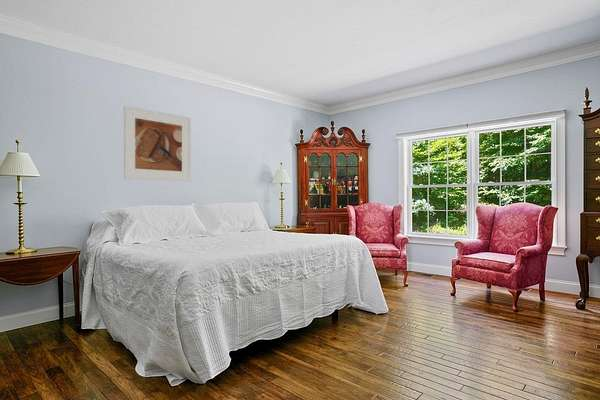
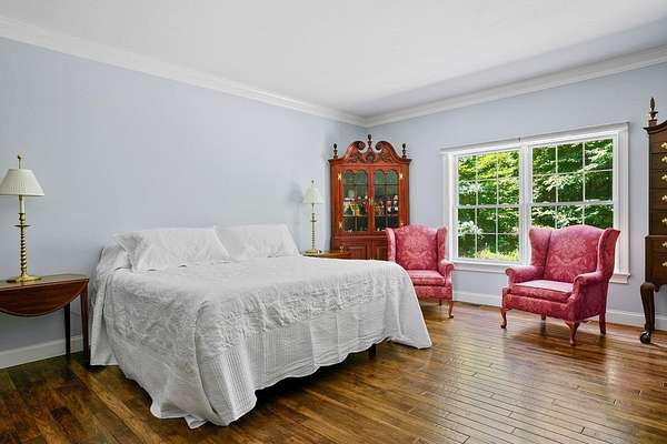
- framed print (159, 146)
